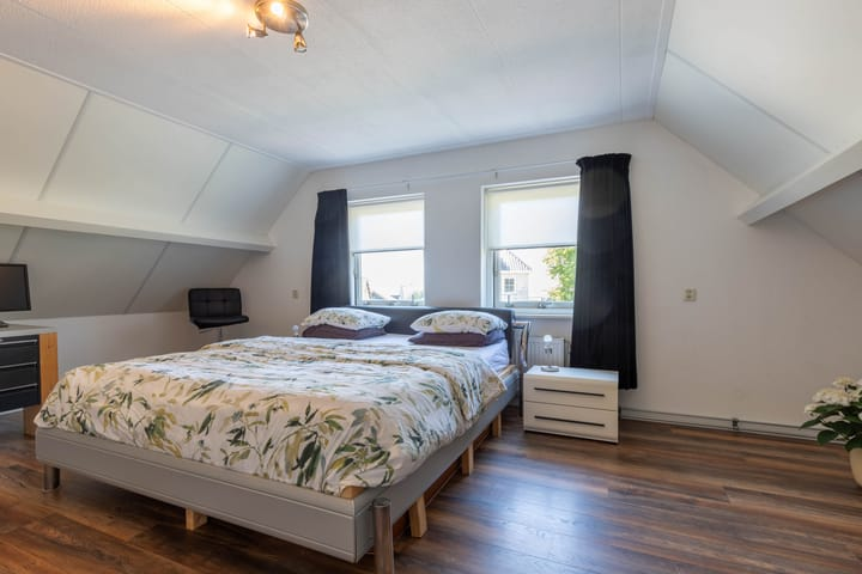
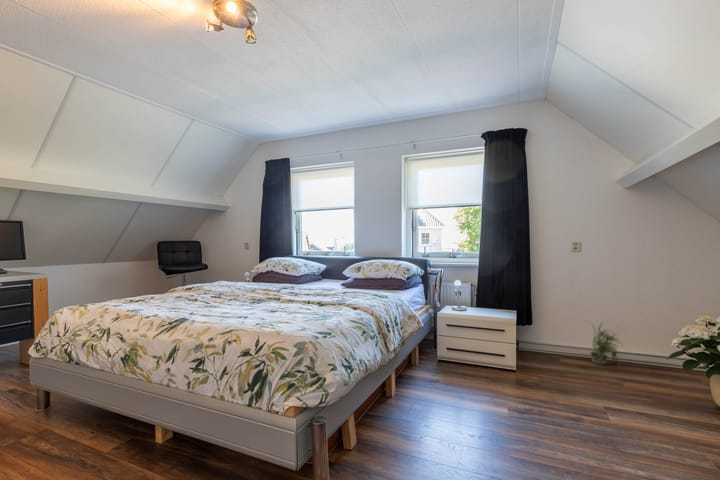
+ potted plant (602, 343)
